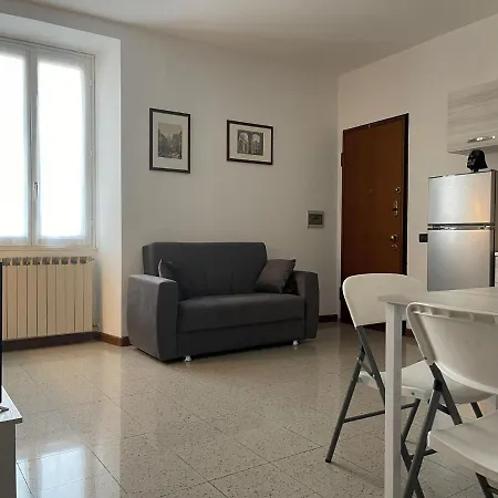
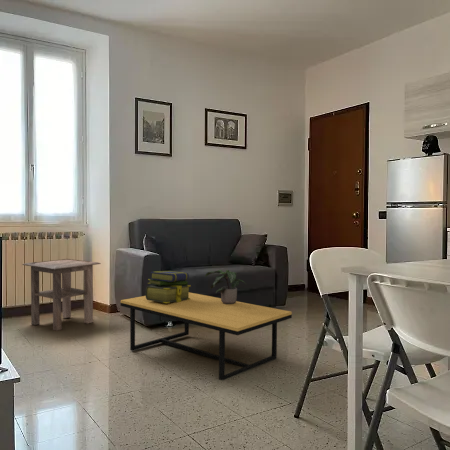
+ coffee table (202, 326)
+ potted plant (225, 287)
+ side table (62, 292)
+ stack of books (168, 285)
